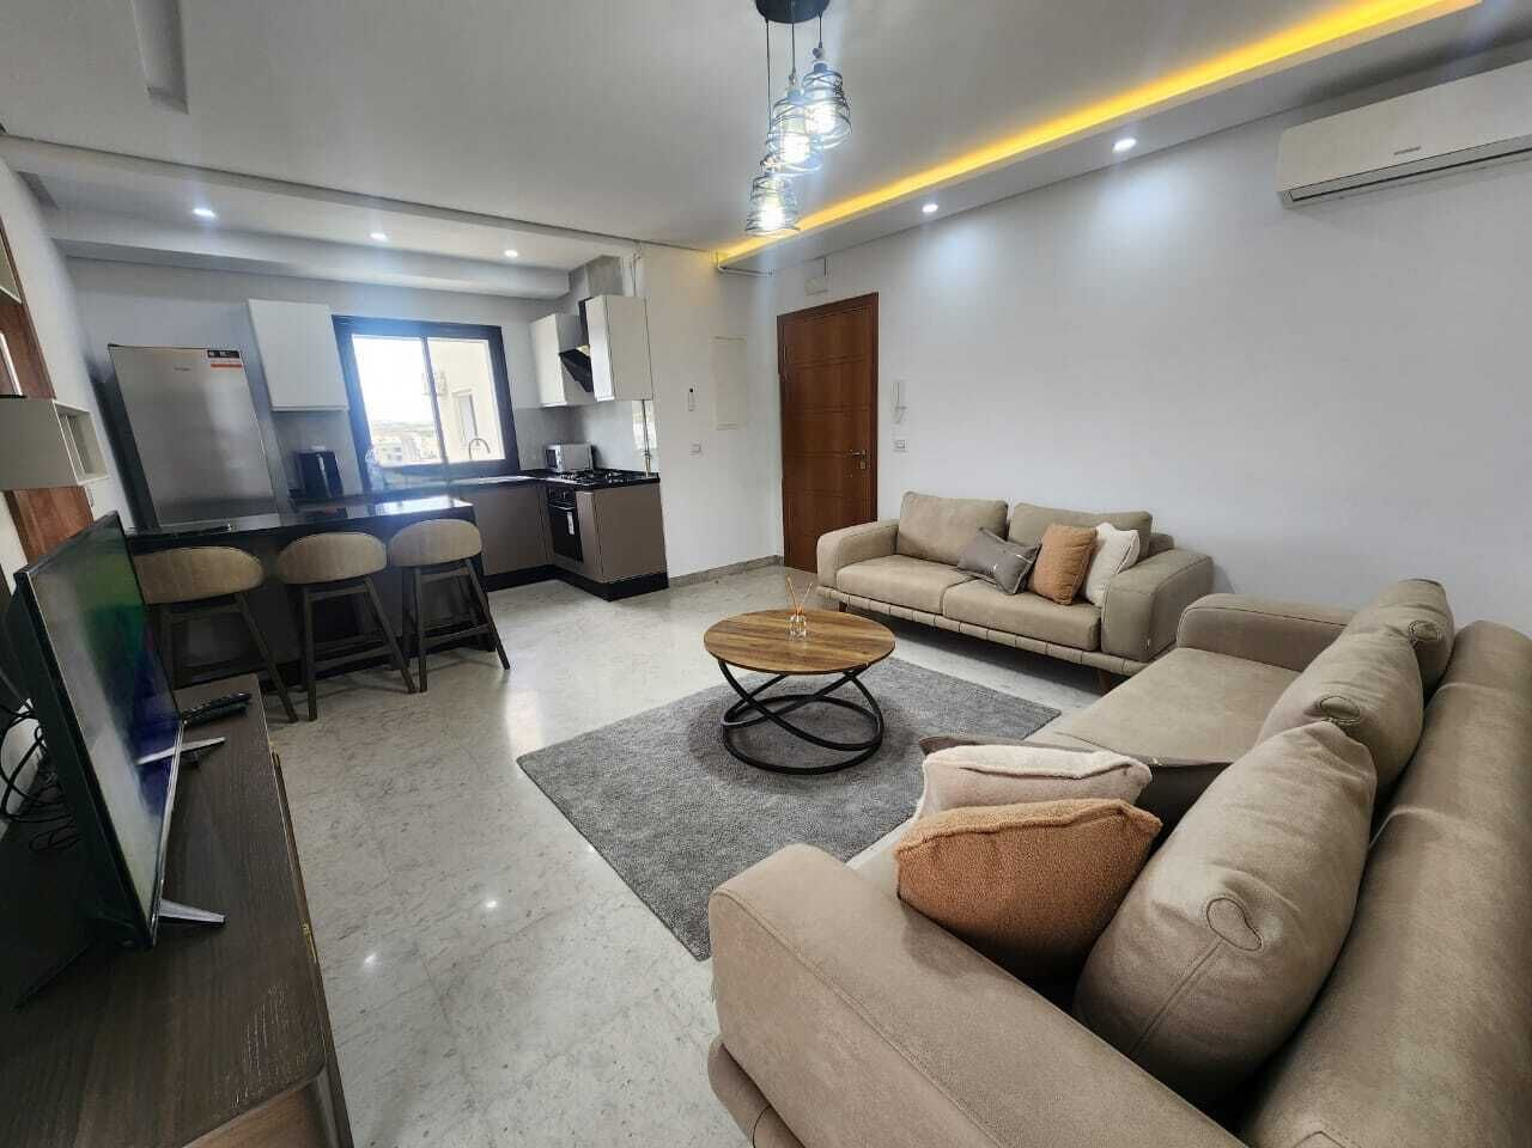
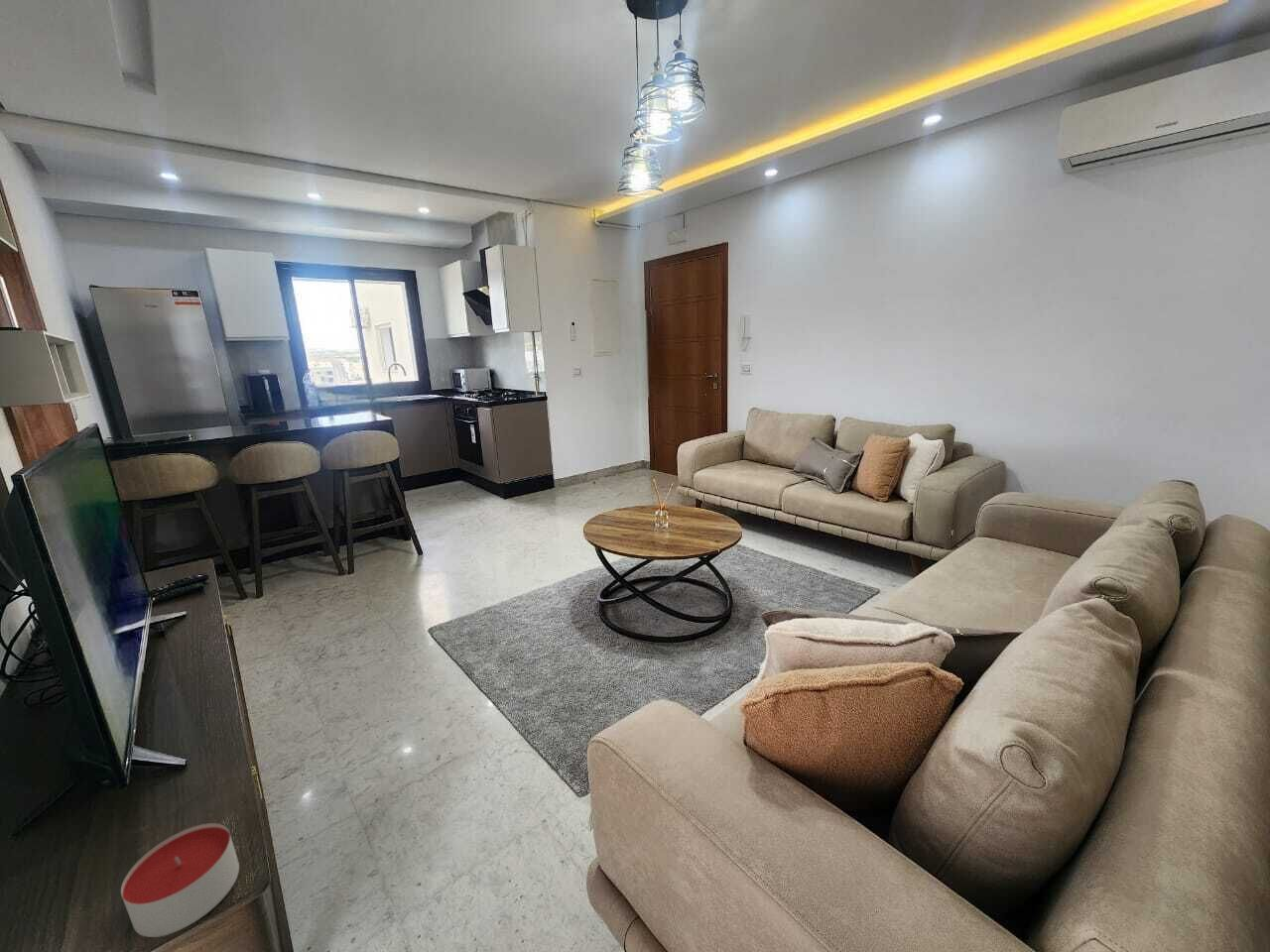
+ candle (183, 876)
